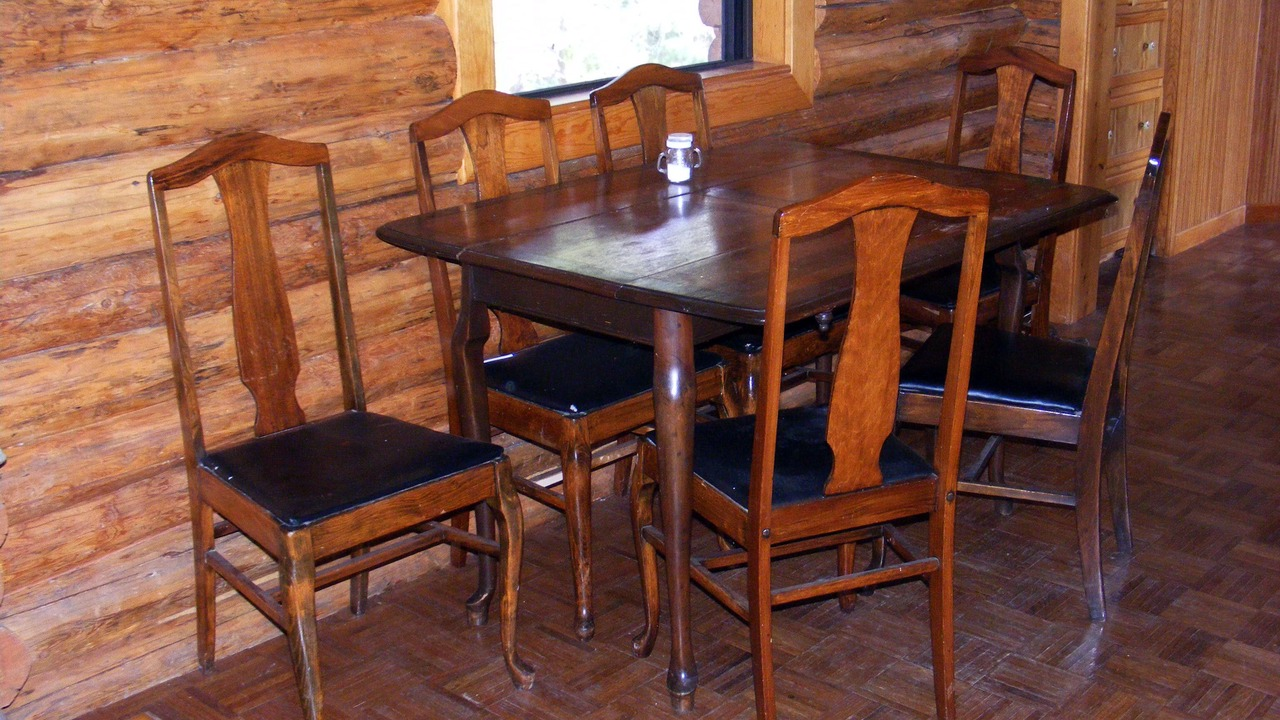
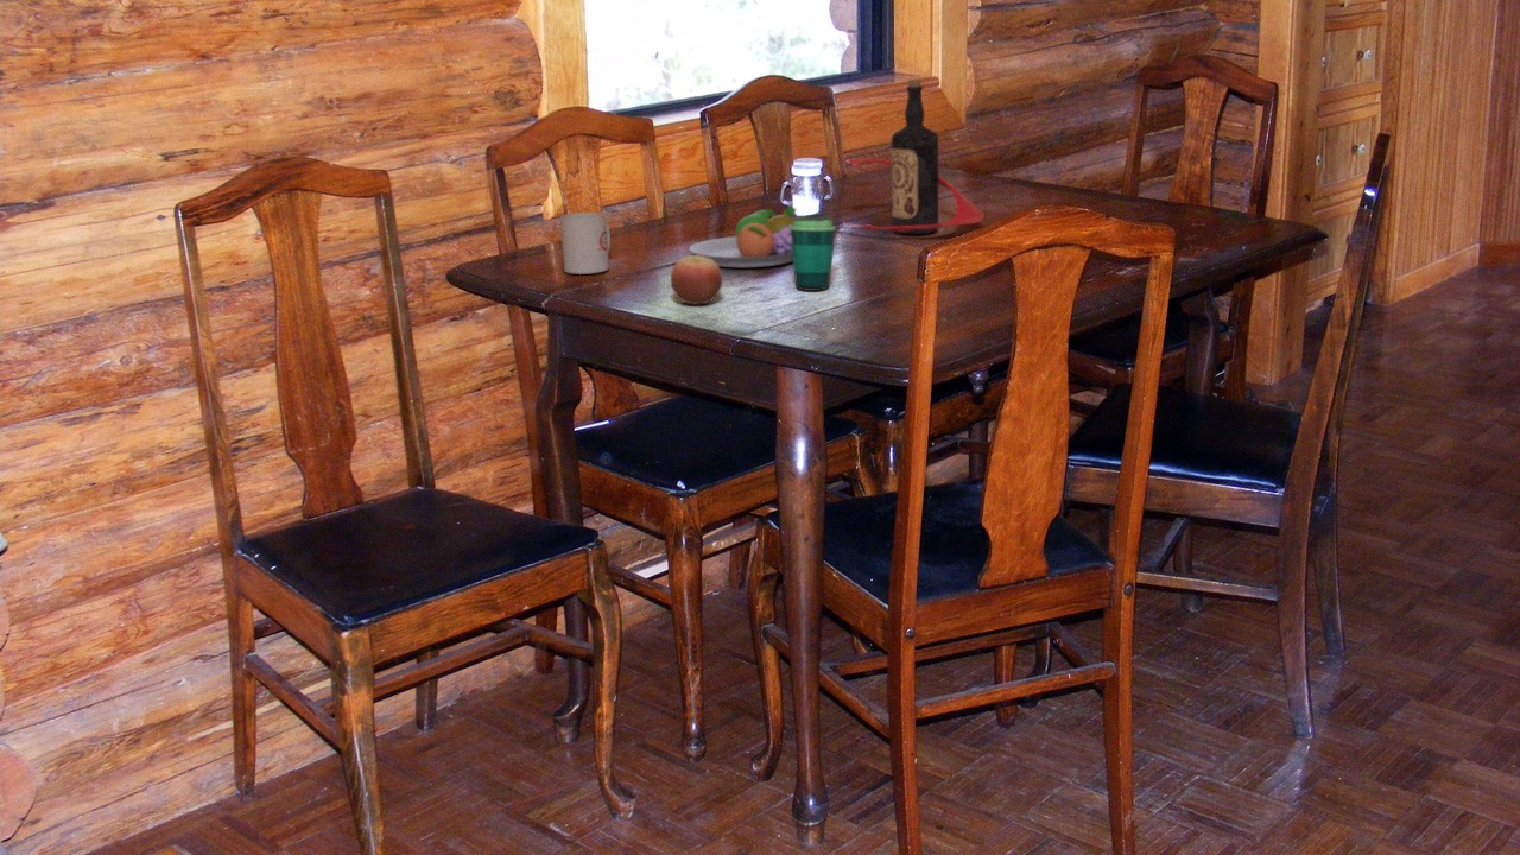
+ mug (590, 241)
+ cup (812, 252)
+ bottle (913, 156)
+ fruit bowl (752, 233)
+ apple (696, 279)
